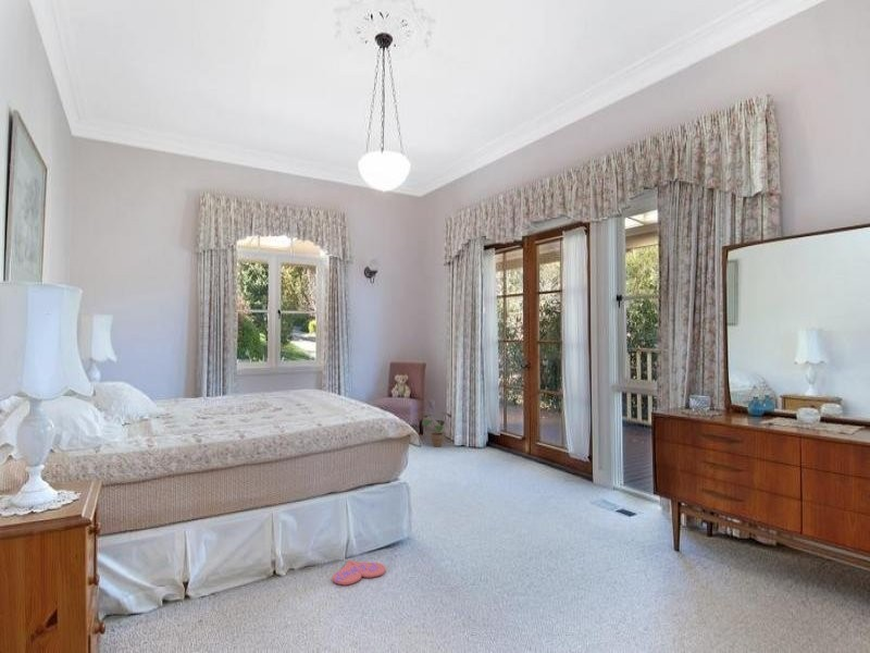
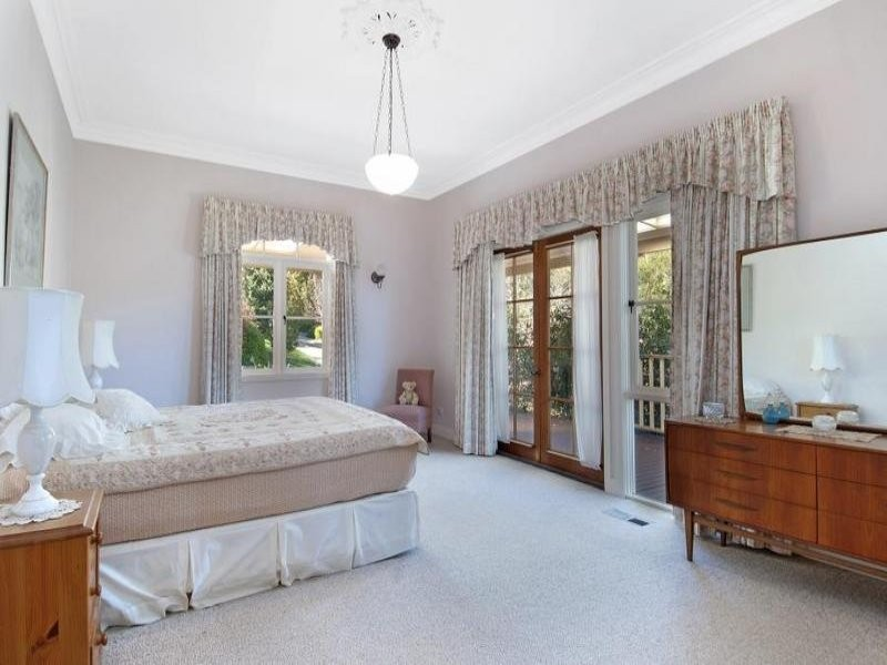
- potted plant (436, 429)
- slippers (356, 569)
